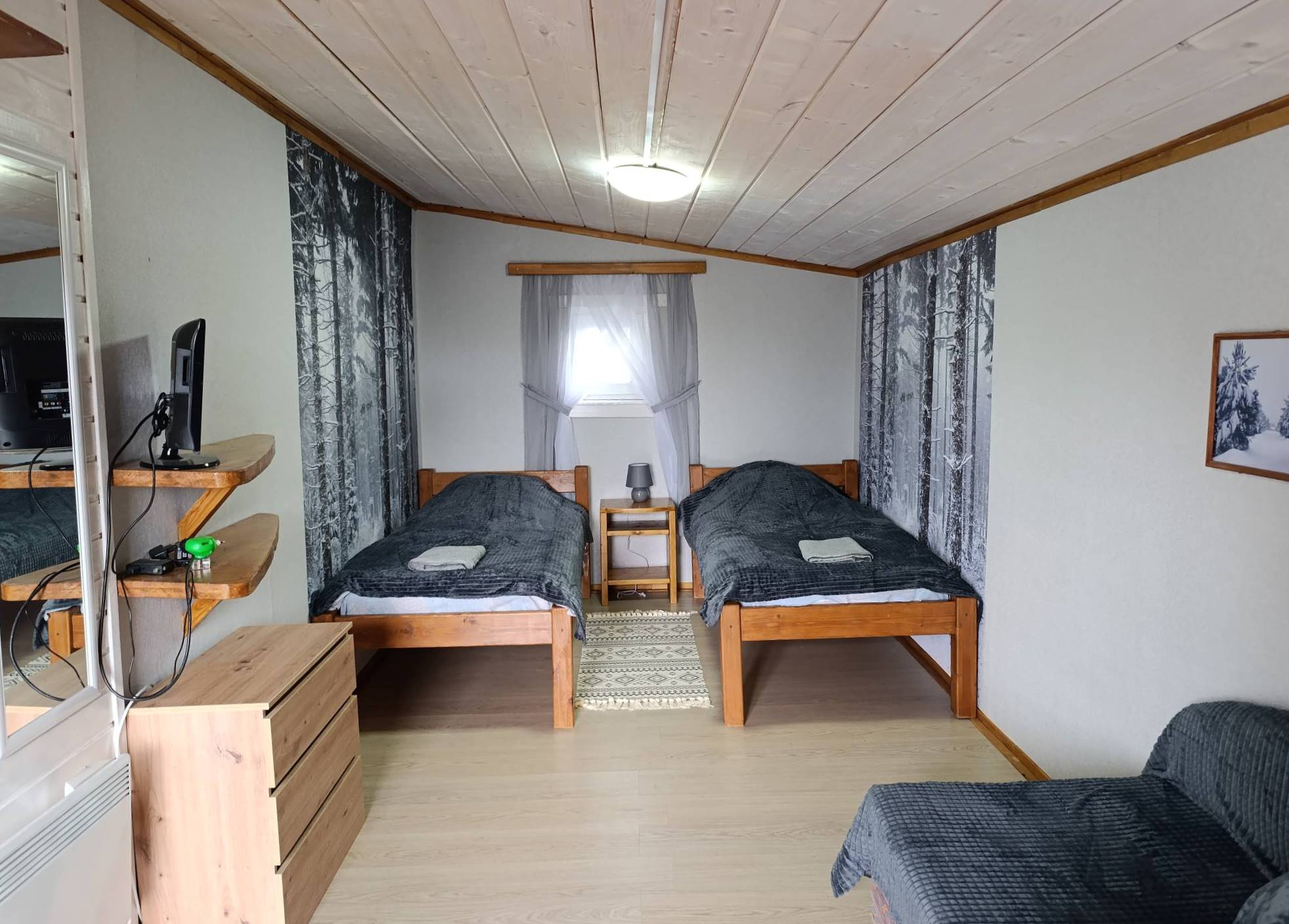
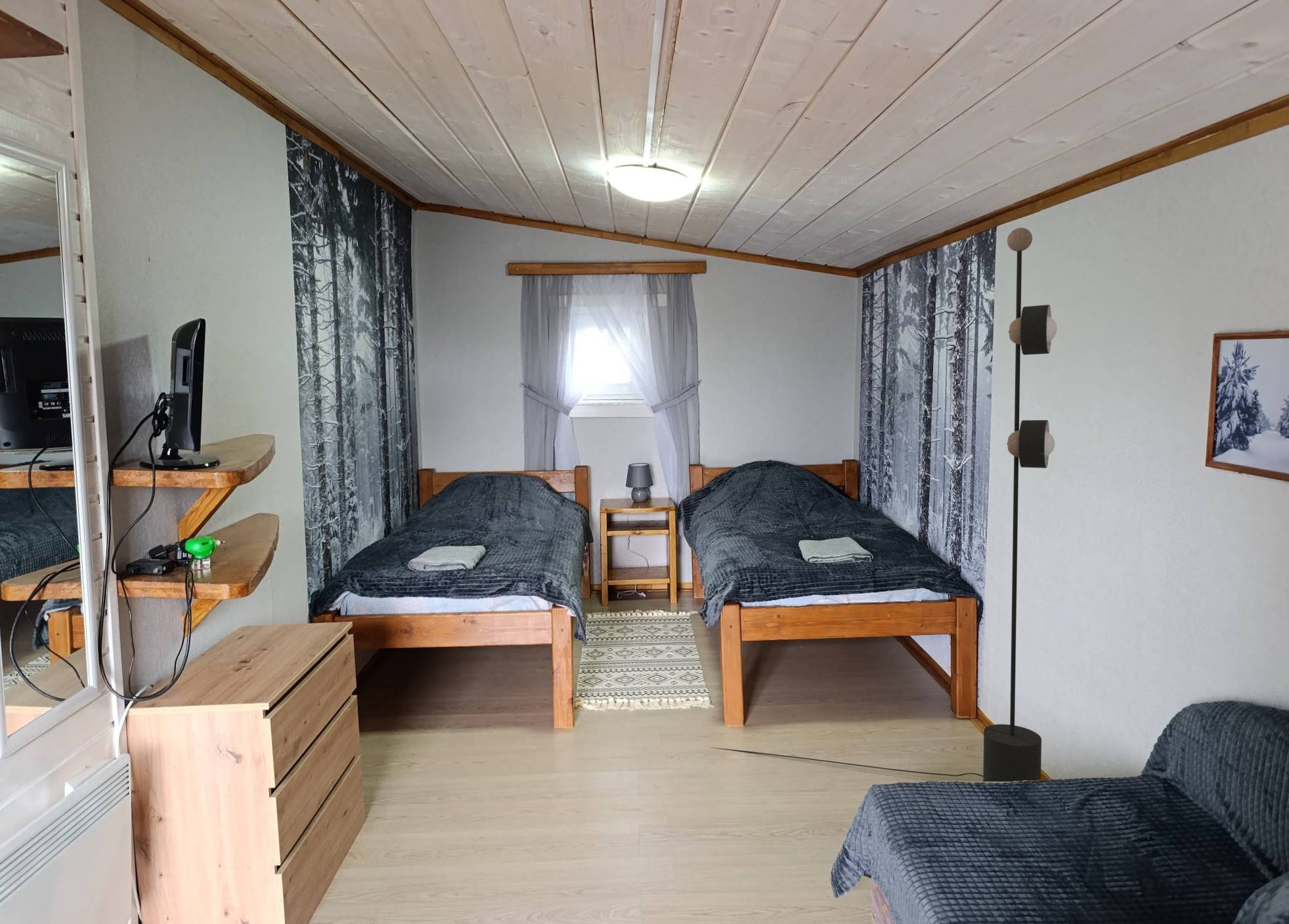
+ floor lamp (745, 751)
